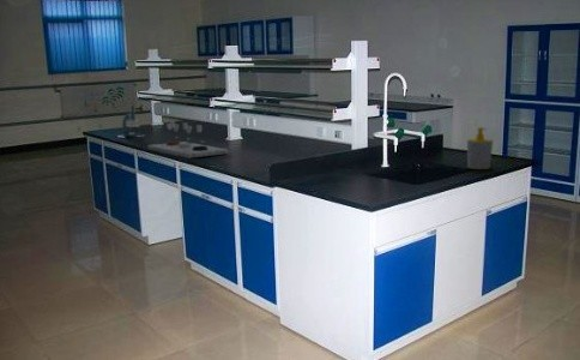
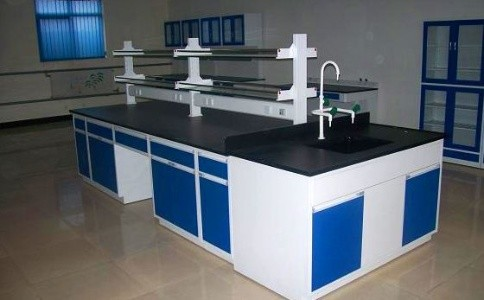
- soap bottle (479, 148)
- microscope (129, 120)
- laboratory equipment (187, 138)
